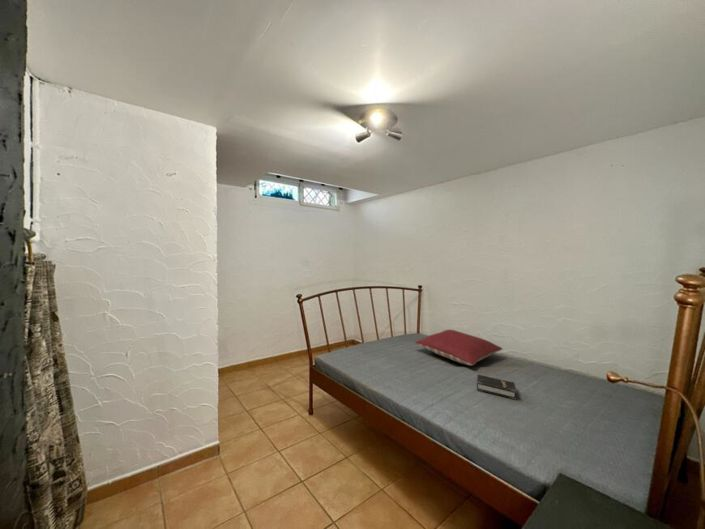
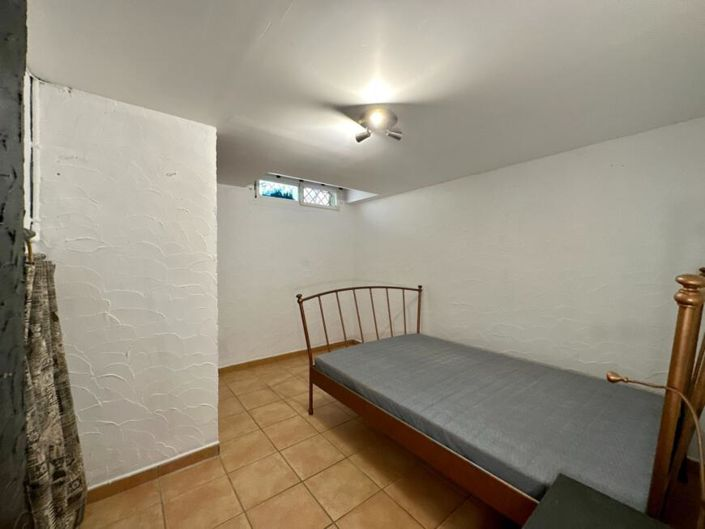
- hardback book (495, 385)
- pillow (458, 345)
